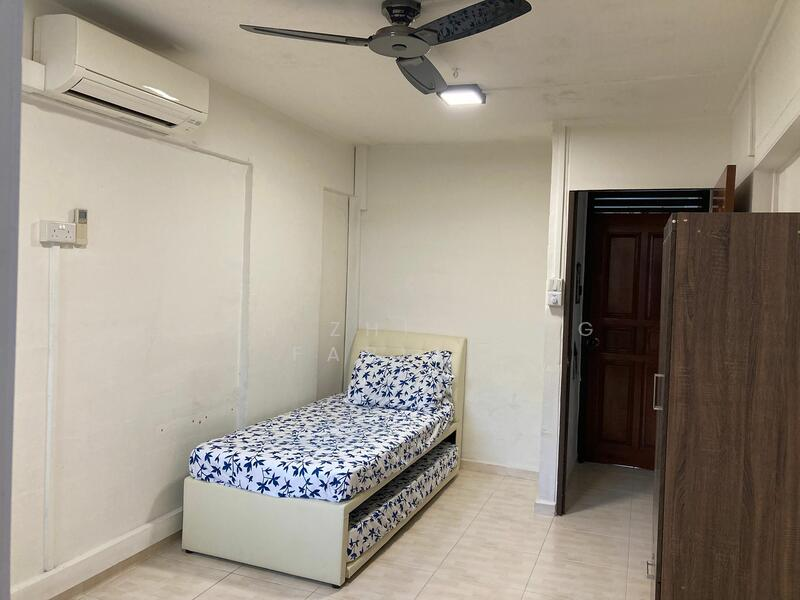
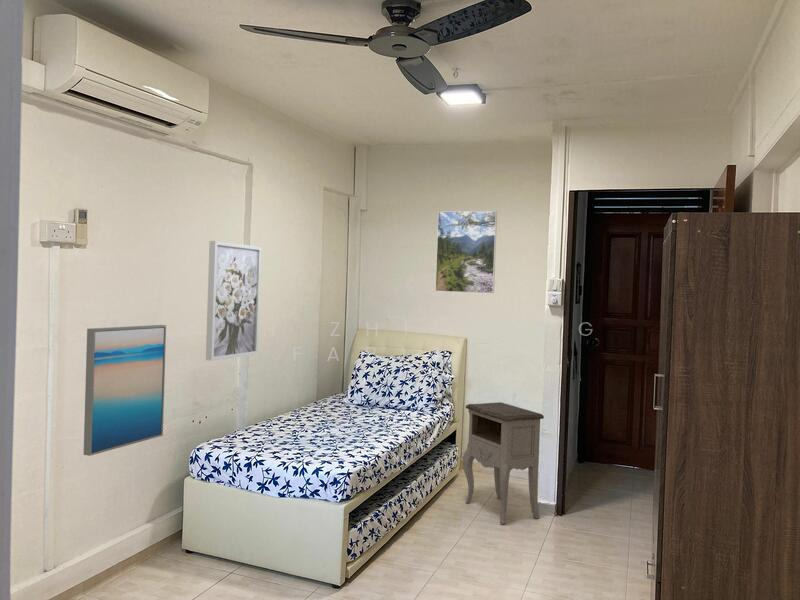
+ nightstand (501, 459)
+ wall art (235, 300)
+ wall art (127, 385)
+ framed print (465, 252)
